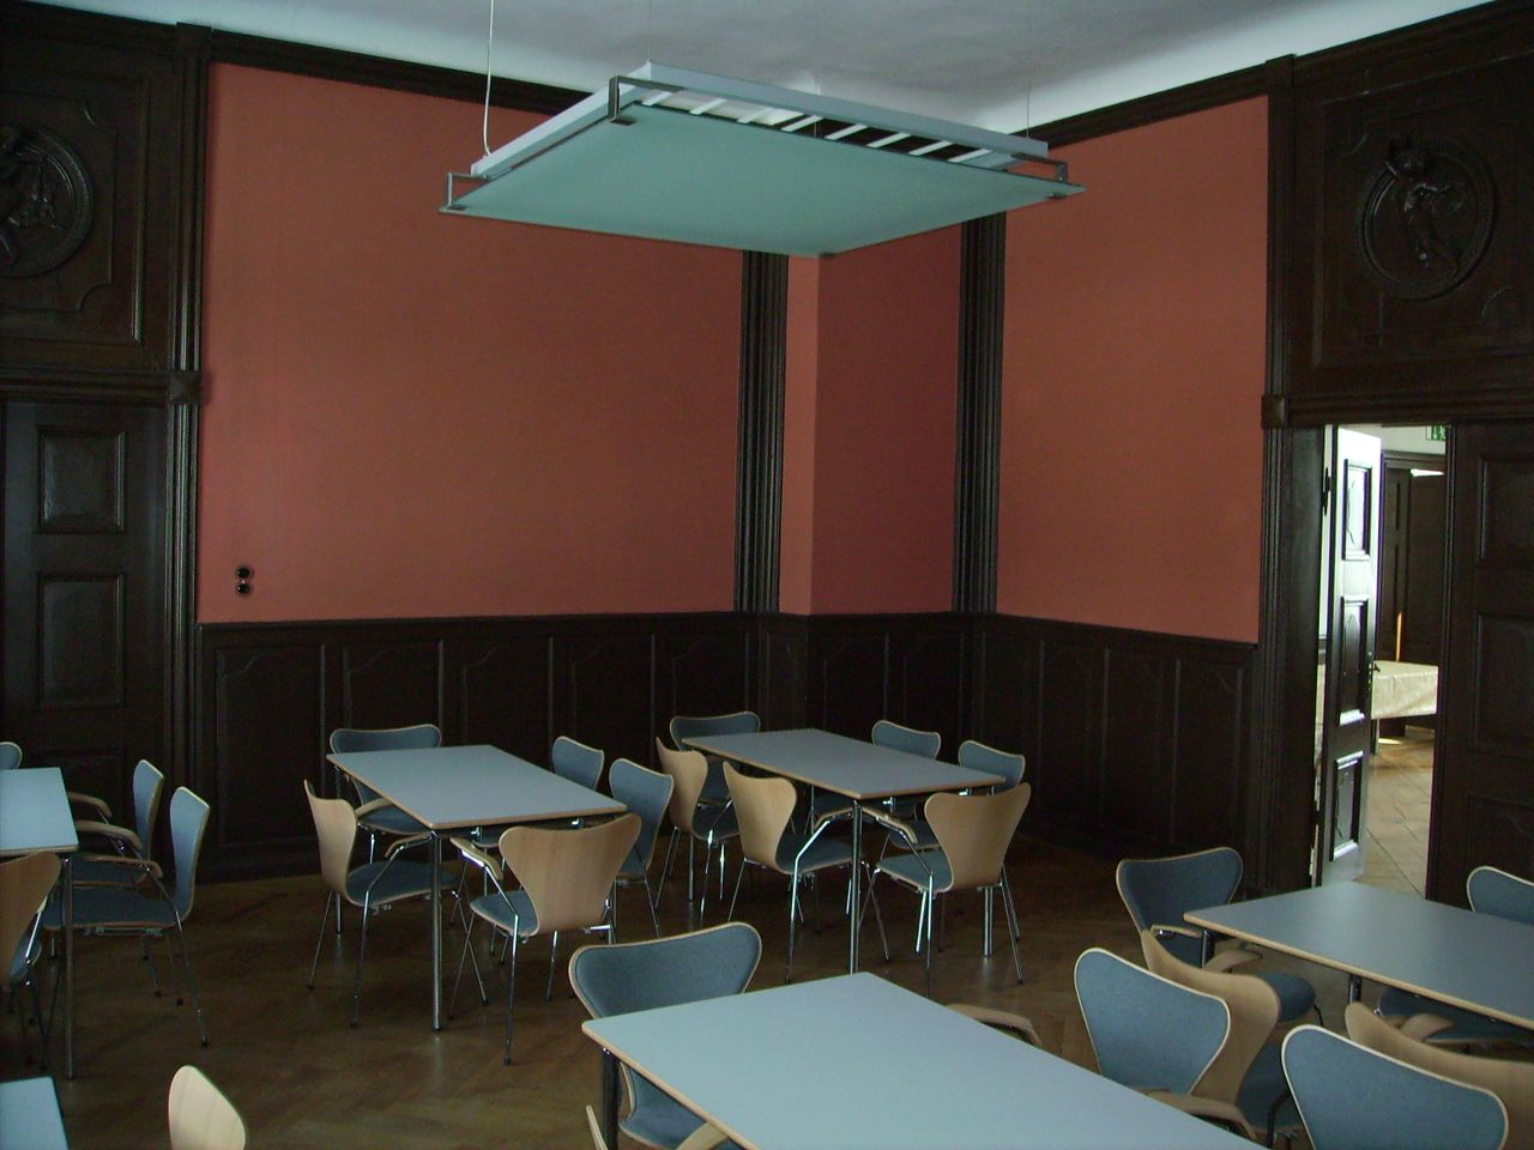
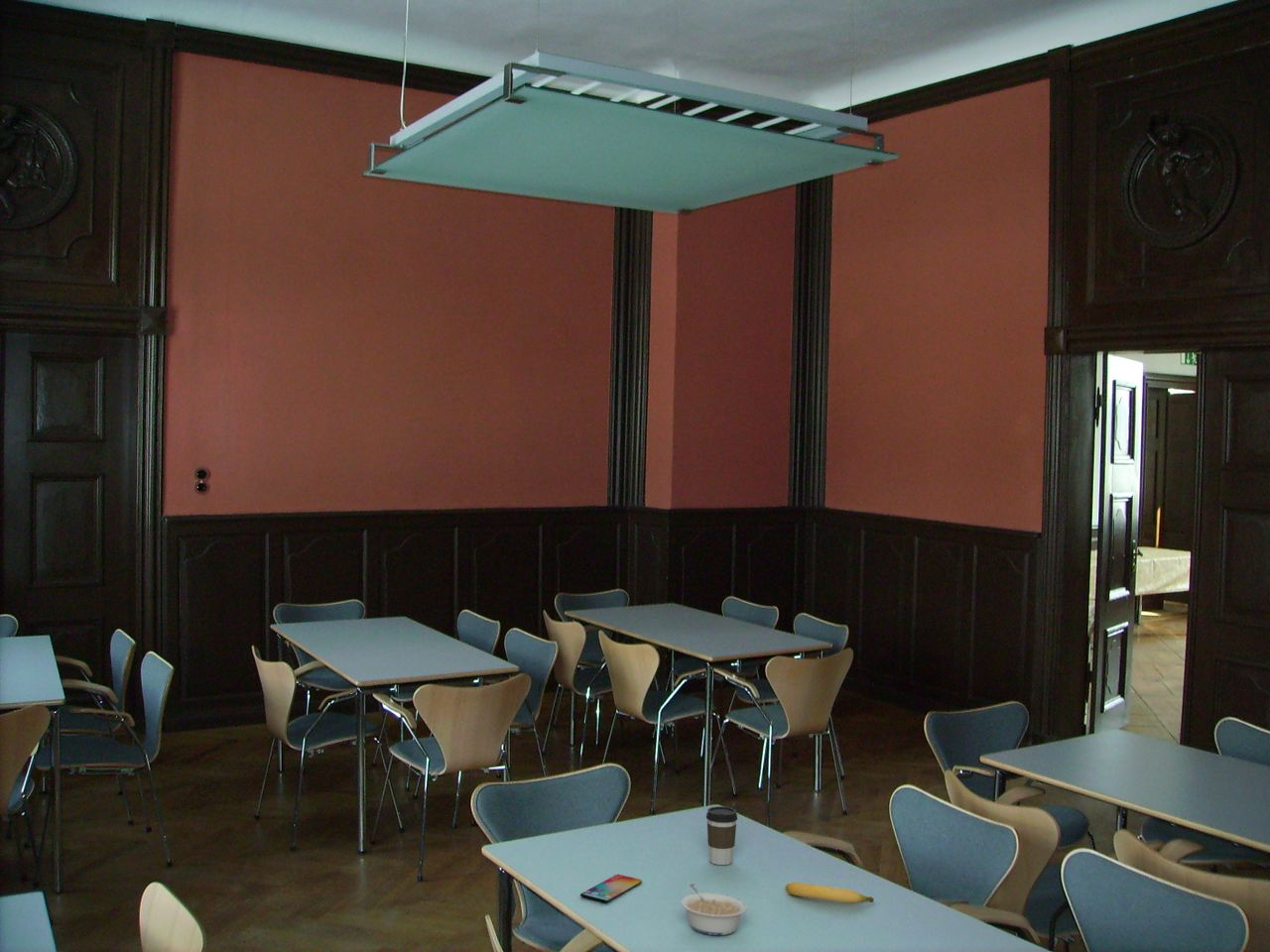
+ coffee cup (721, 835)
+ smartphone (611, 888)
+ banana (826, 891)
+ legume (710, 912)
